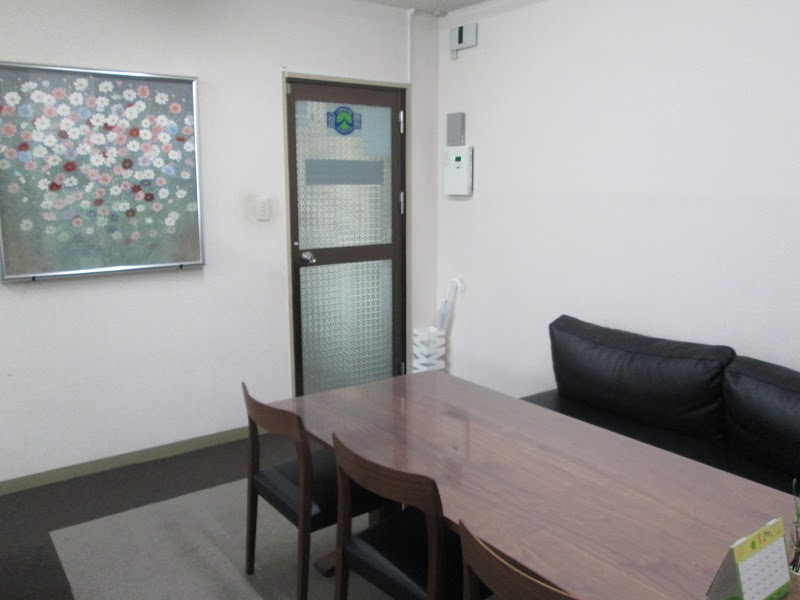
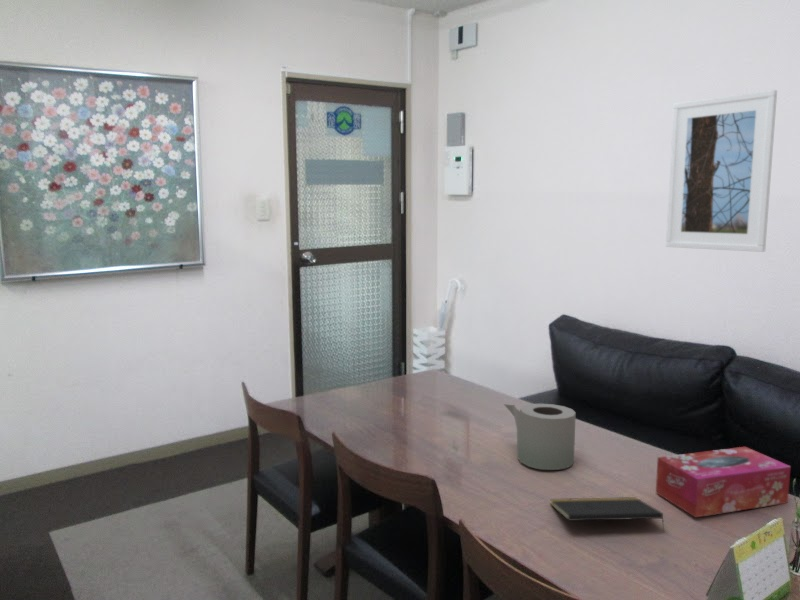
+ tissue box (721, 479)
+ notepad (603, 508)
+ toilet paper roll (537, 431)
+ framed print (717, 174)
